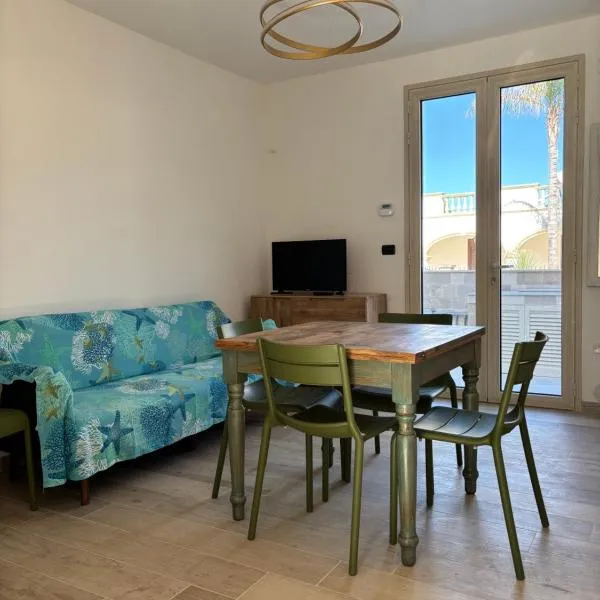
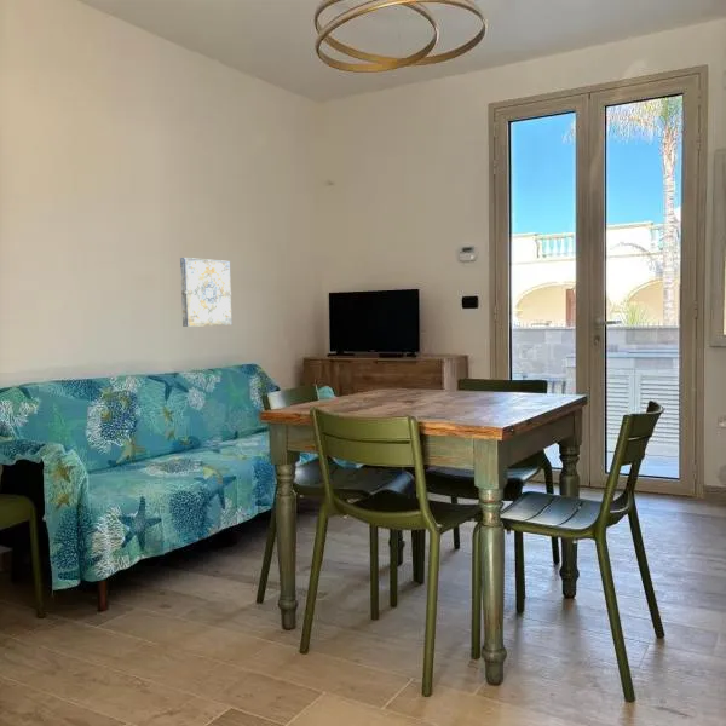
+ wall art (207, 293)
